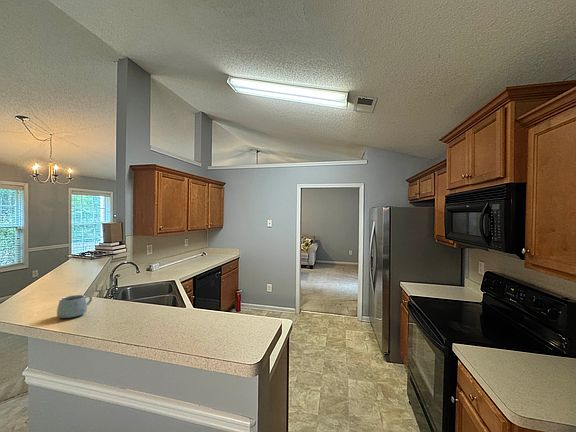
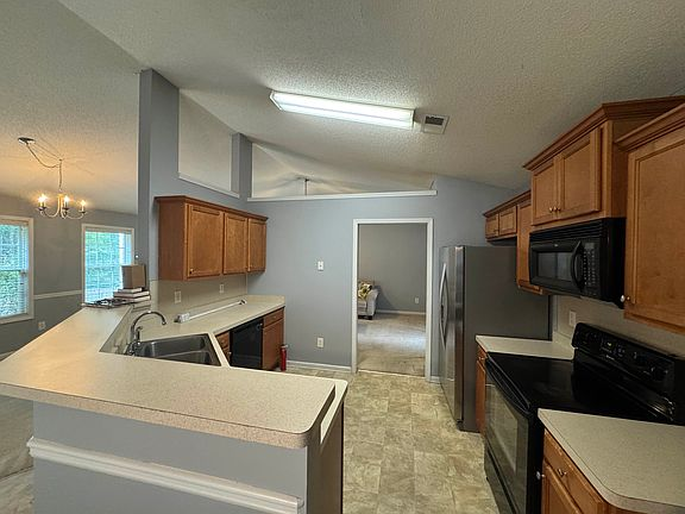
- mug (76, 305)
